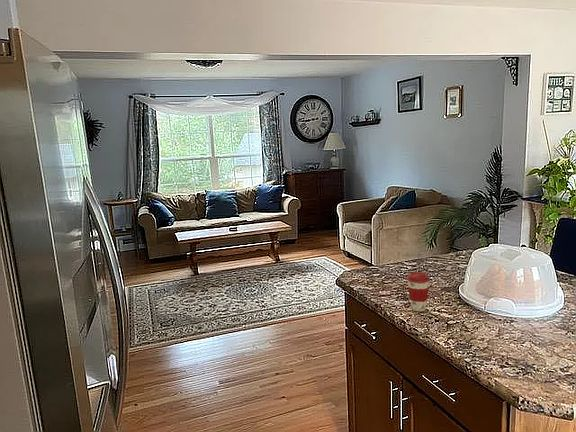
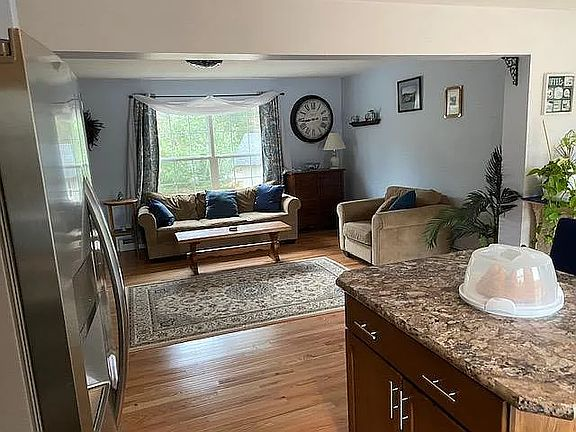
- coffee cup (418, 292)
